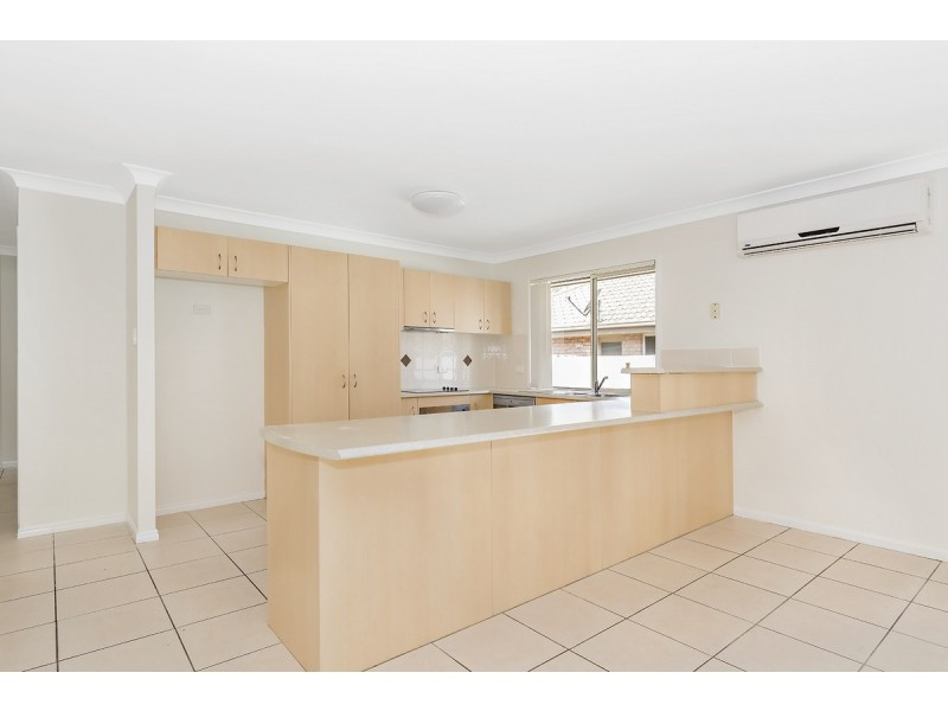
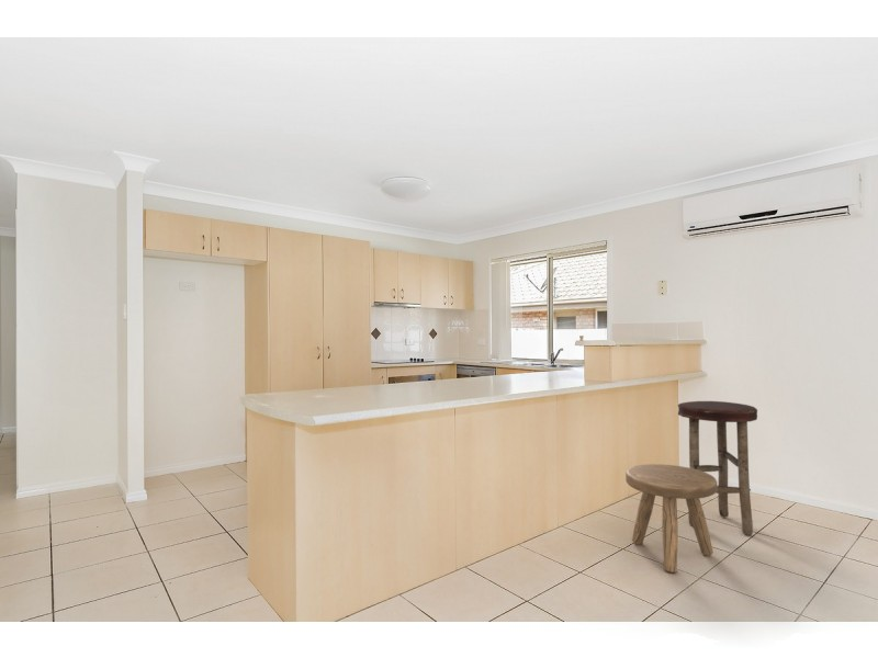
+ stool (717, 466)
+ stool (669, 514)
